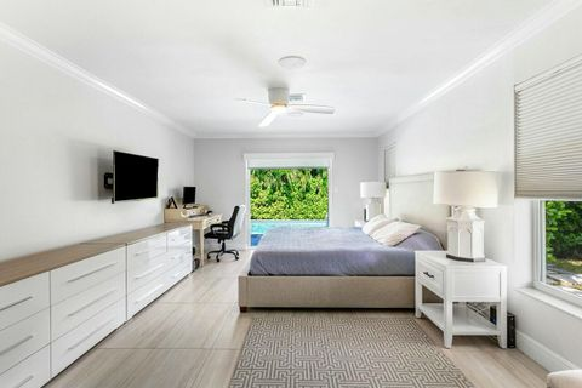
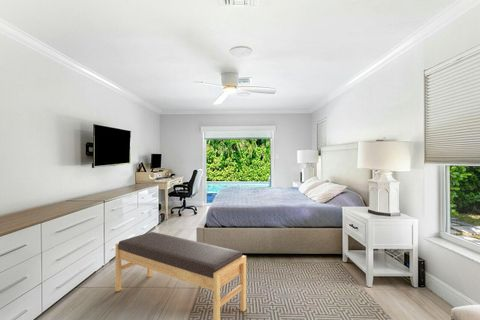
+ bench (176, 272)
